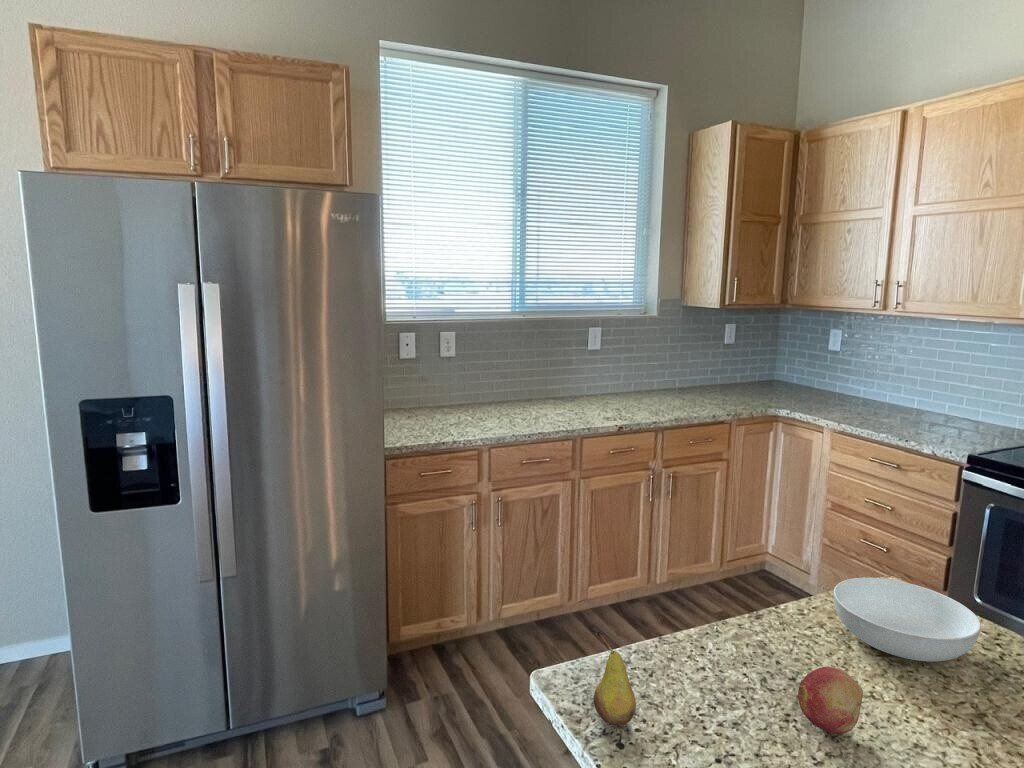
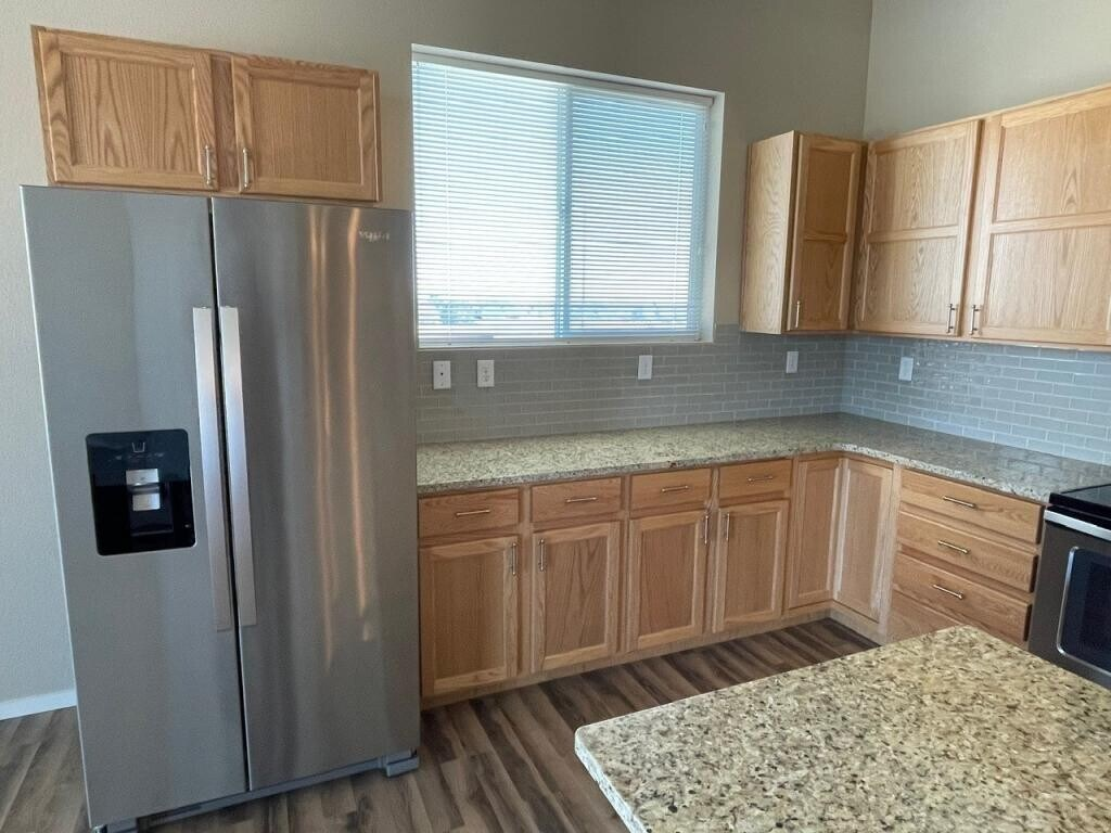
- serving bowl (901, 623)
- fruit (616, 679)
- fruit (830, 700)
